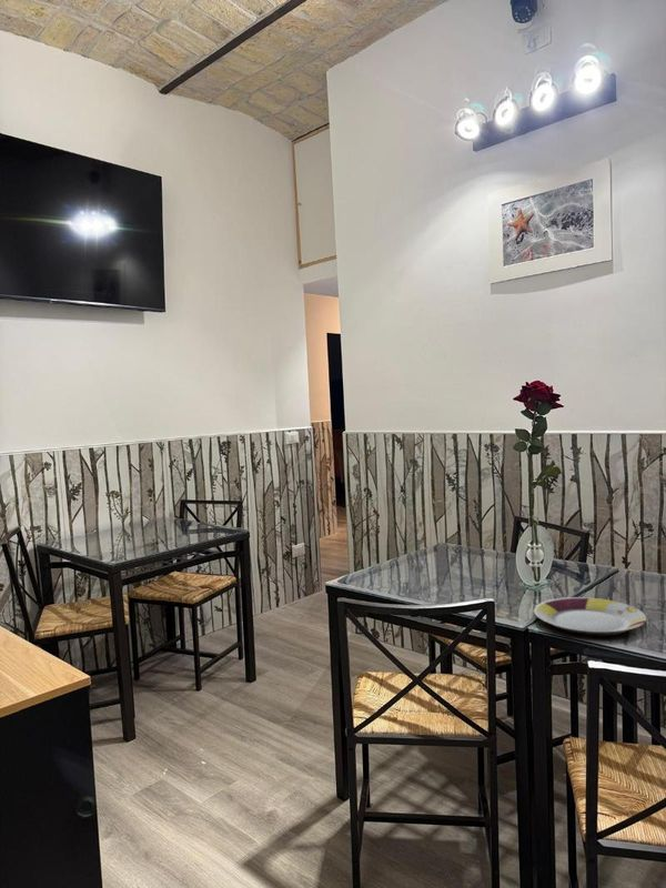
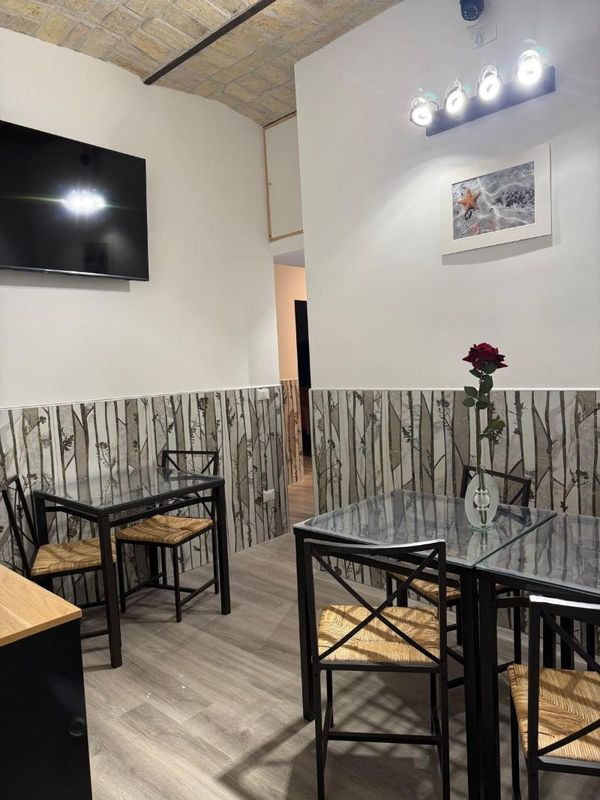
- plate (588, 616)
